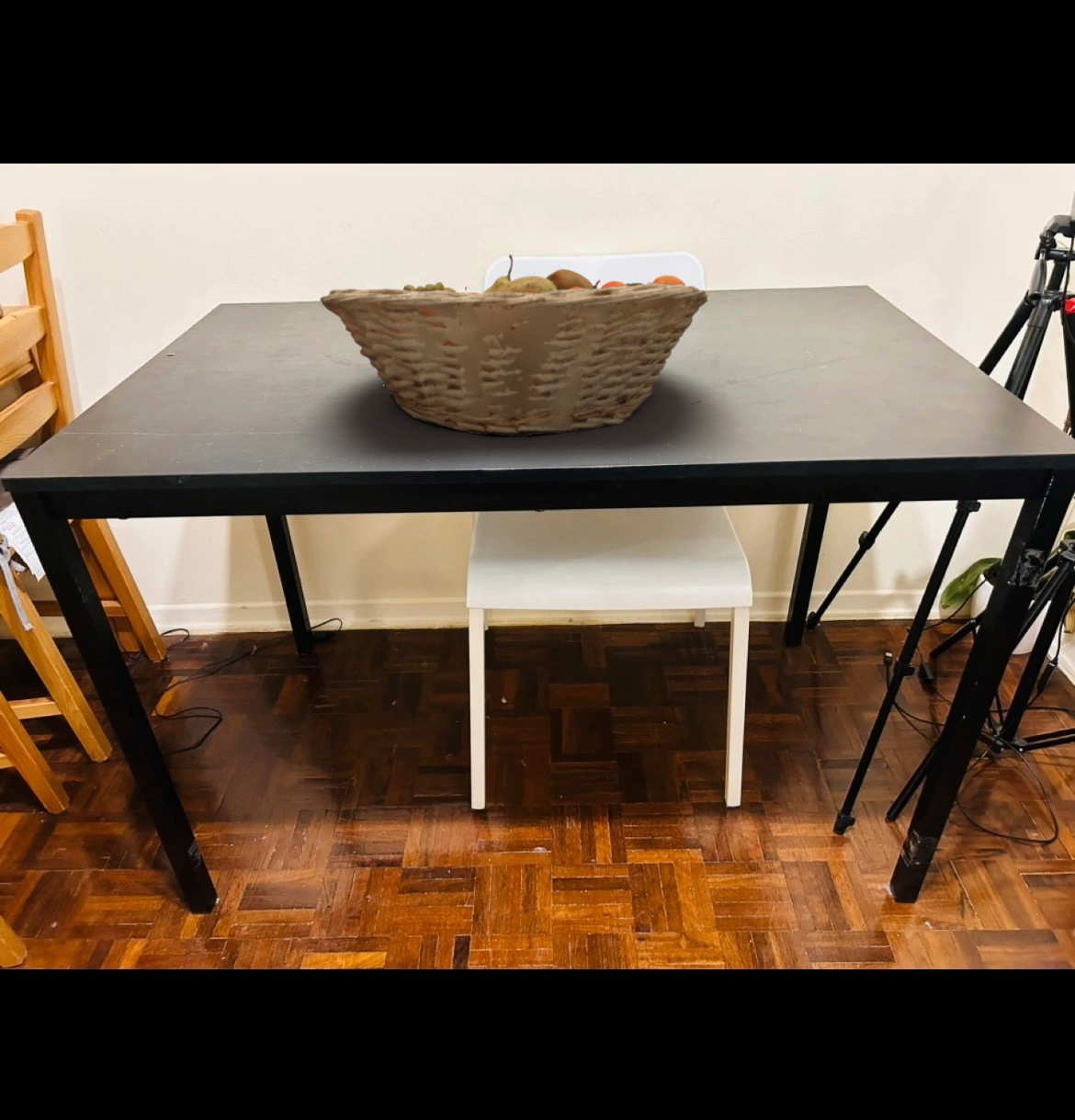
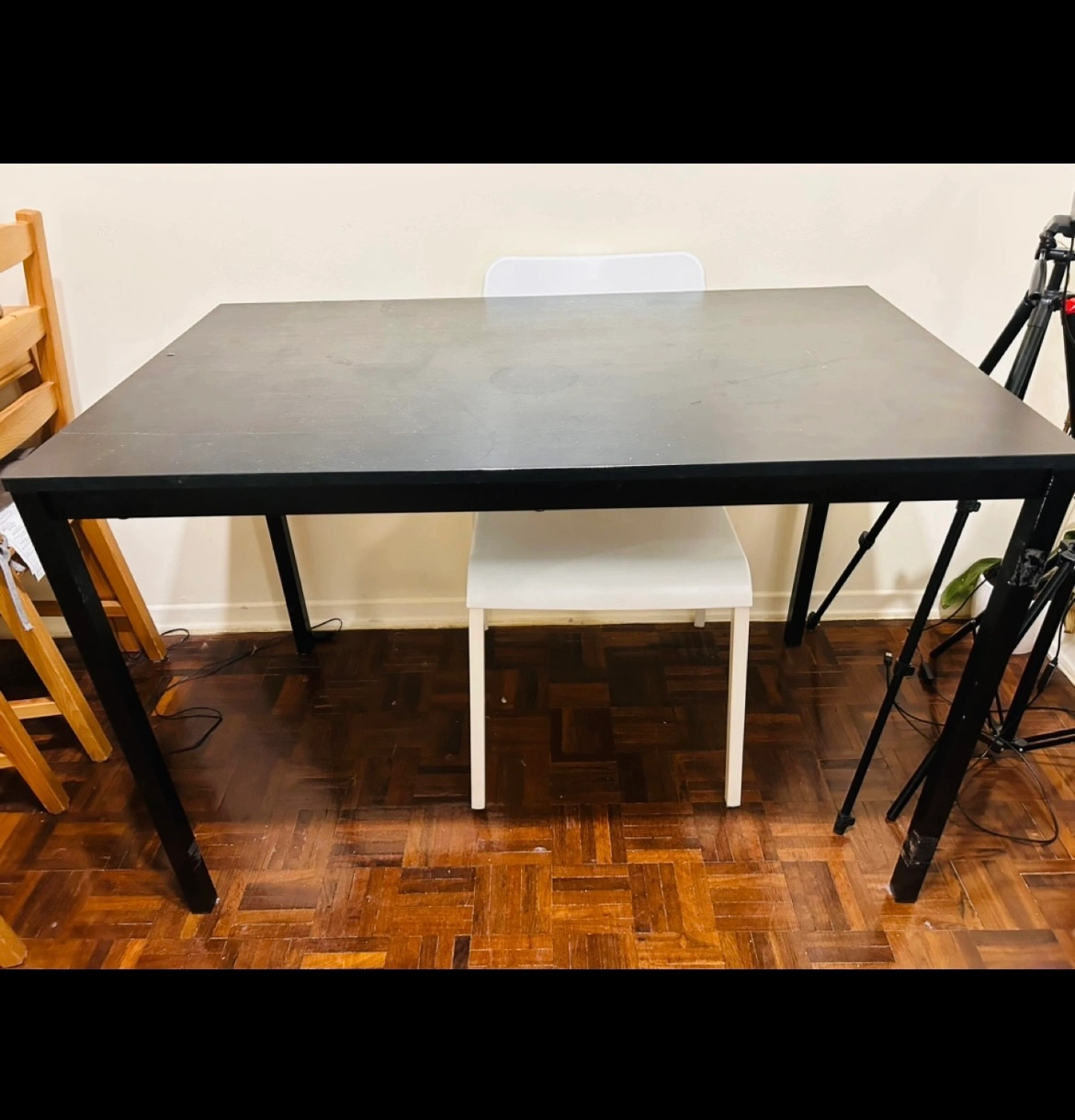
- fruit basket (515, 328)
